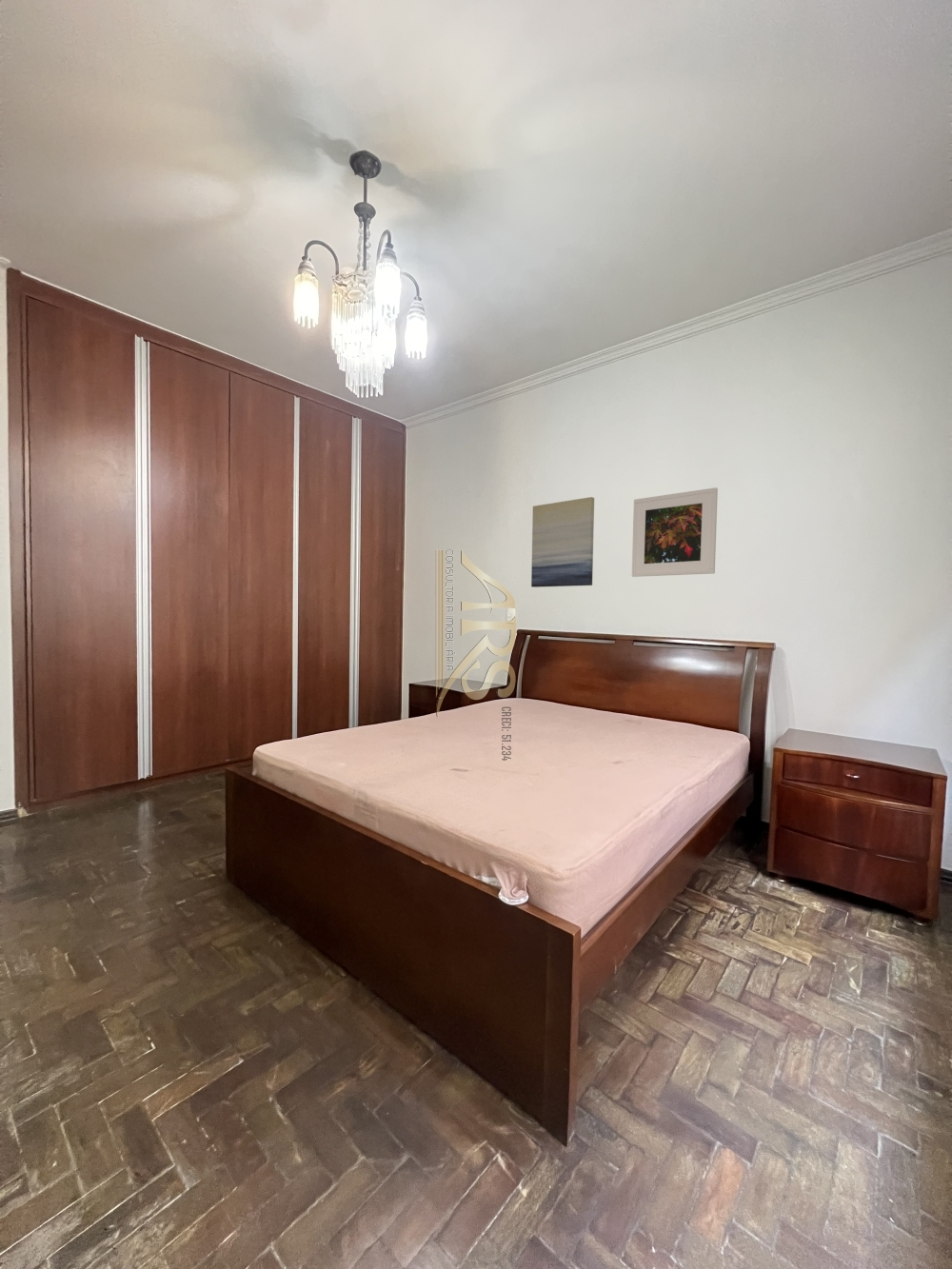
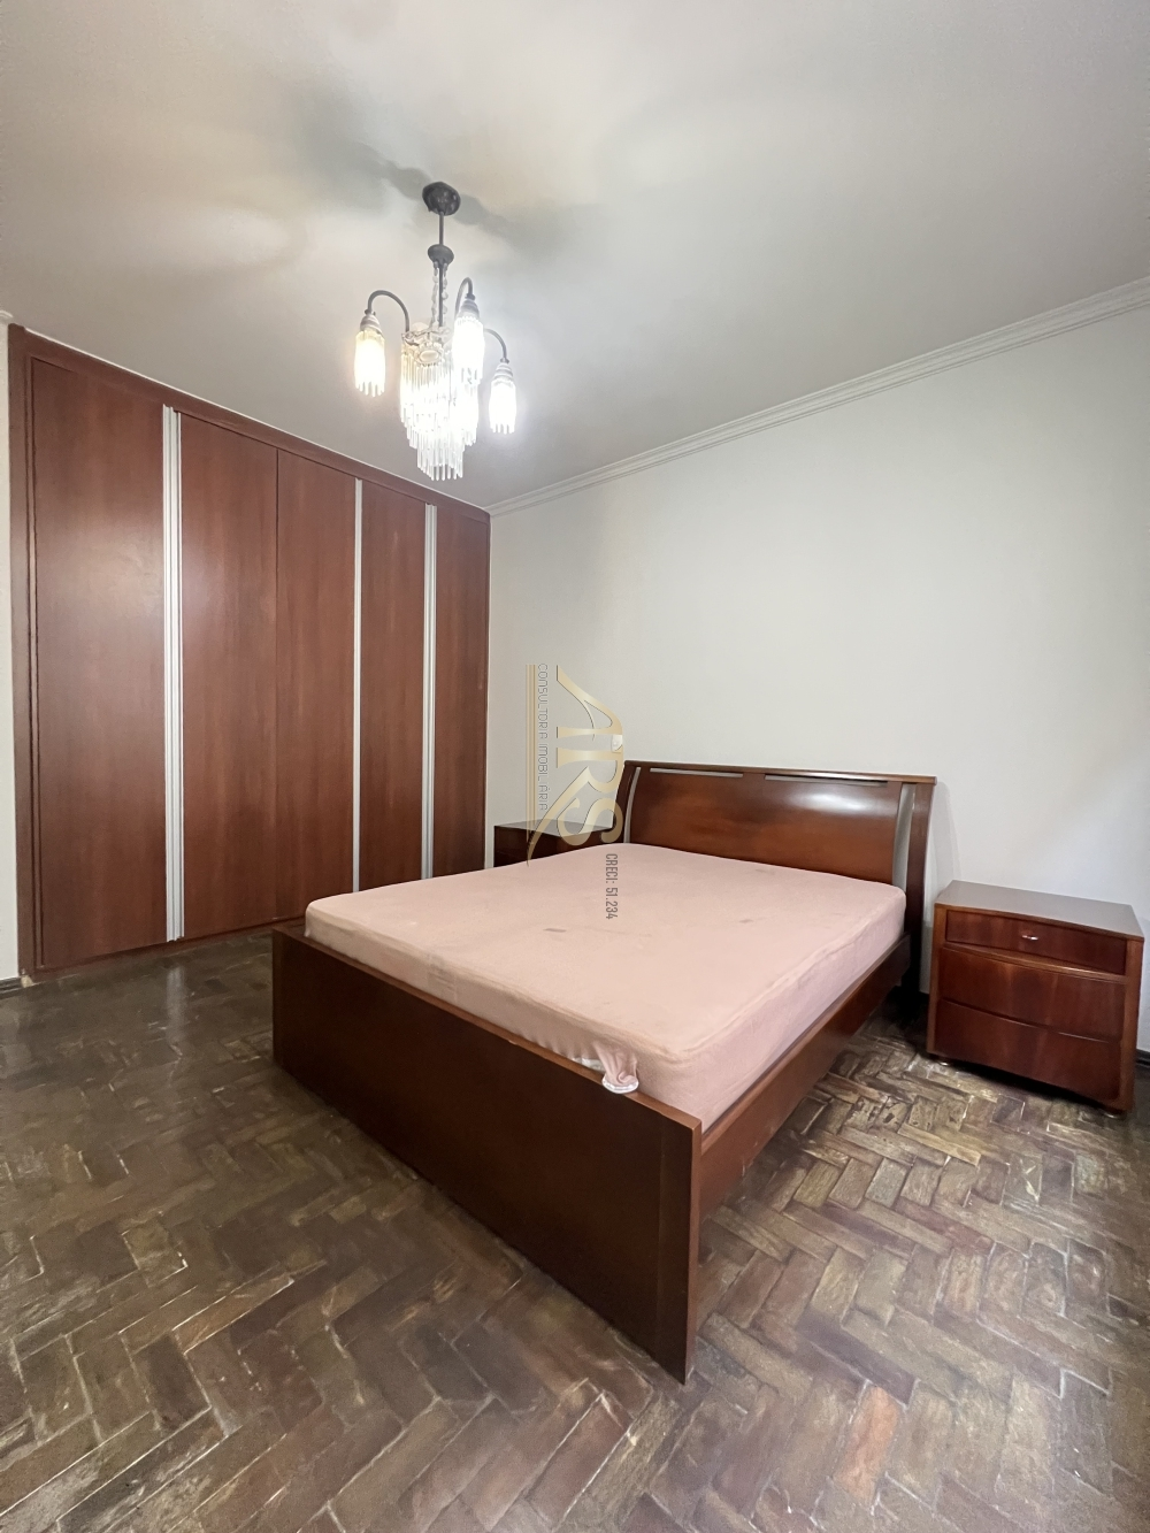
- wall art (561, 544)
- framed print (672, 534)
